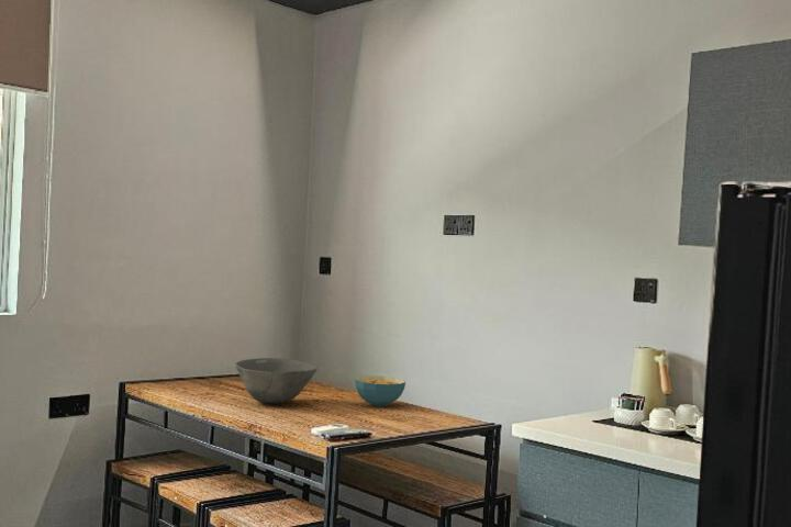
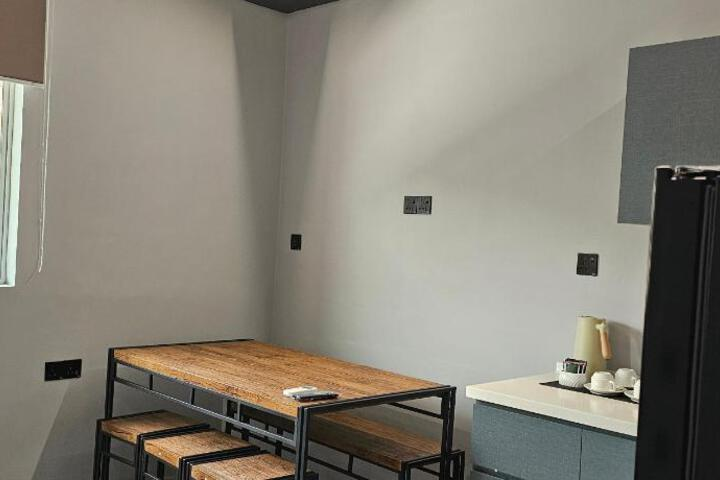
- bowl (275, 383)
- cereal bowl (379, 392)
